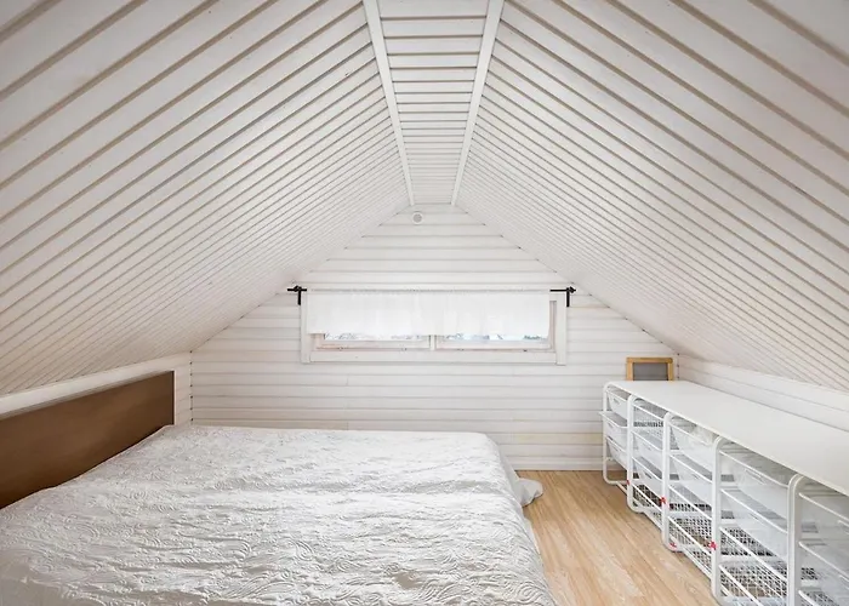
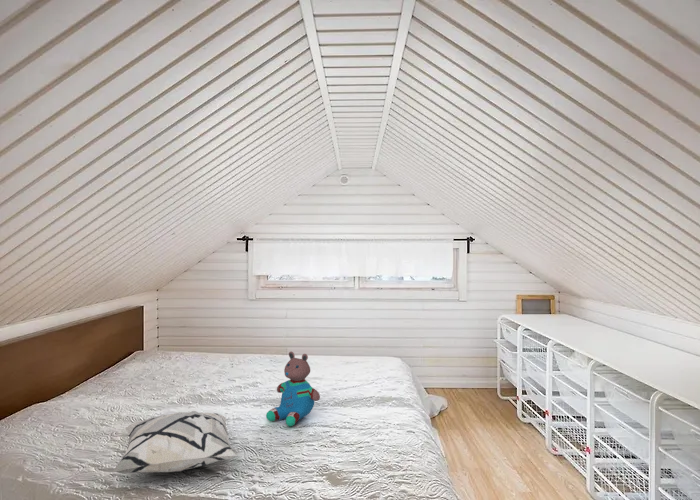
+ decorative pillow (177, 440)
+ teddy bear (291, 386)
